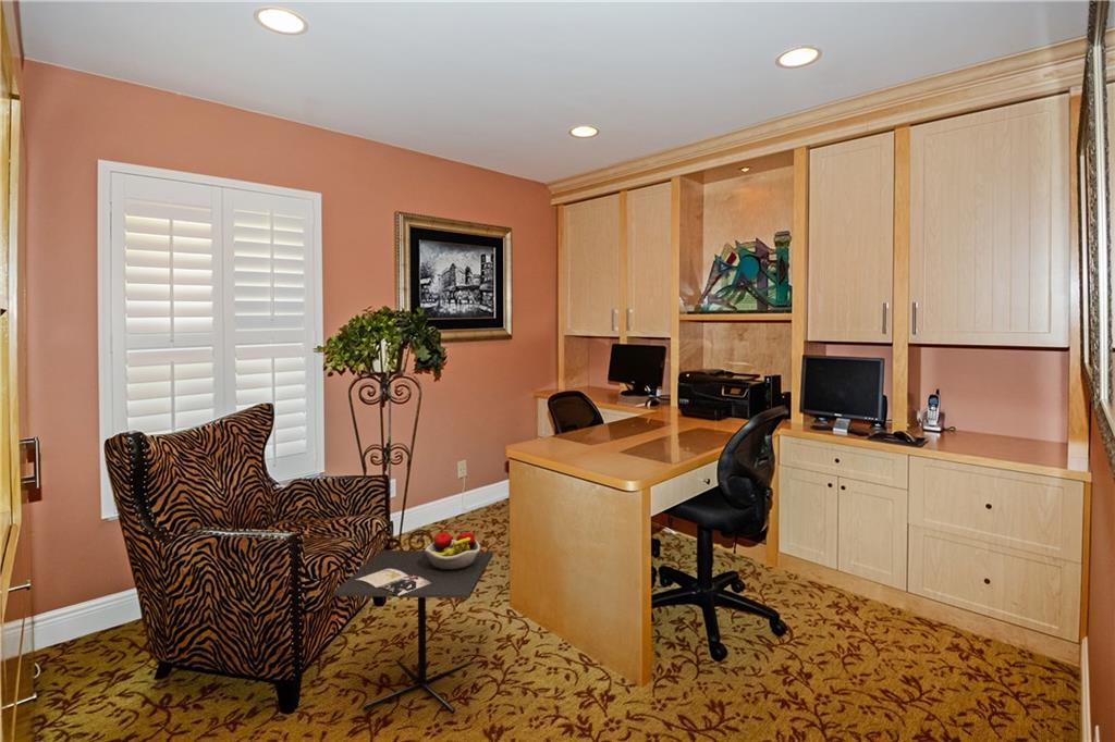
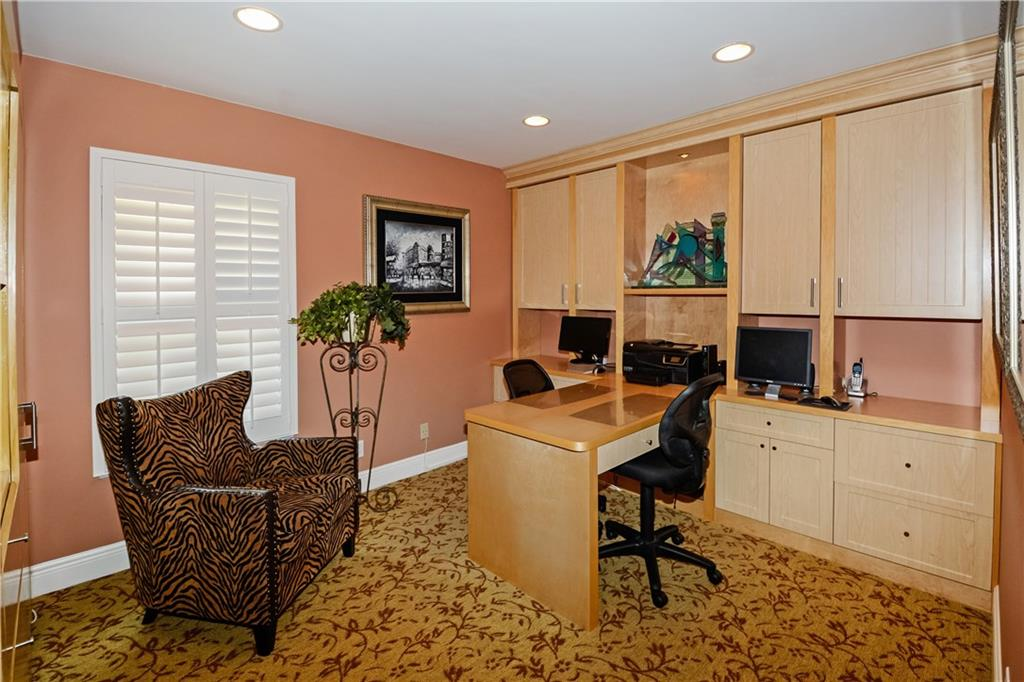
- kitchen table (420, 615)
